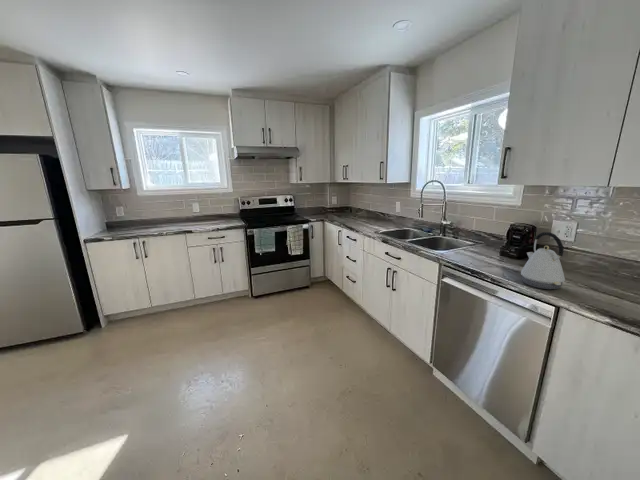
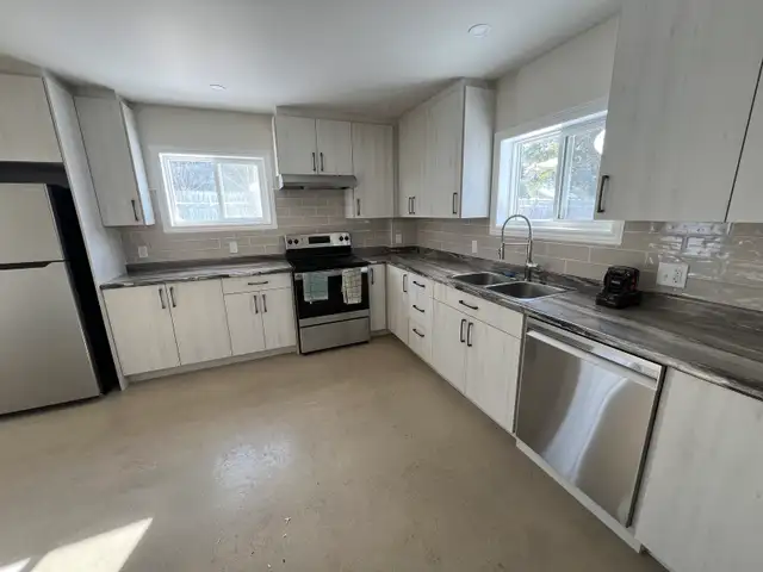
- kettle (543, 258)
